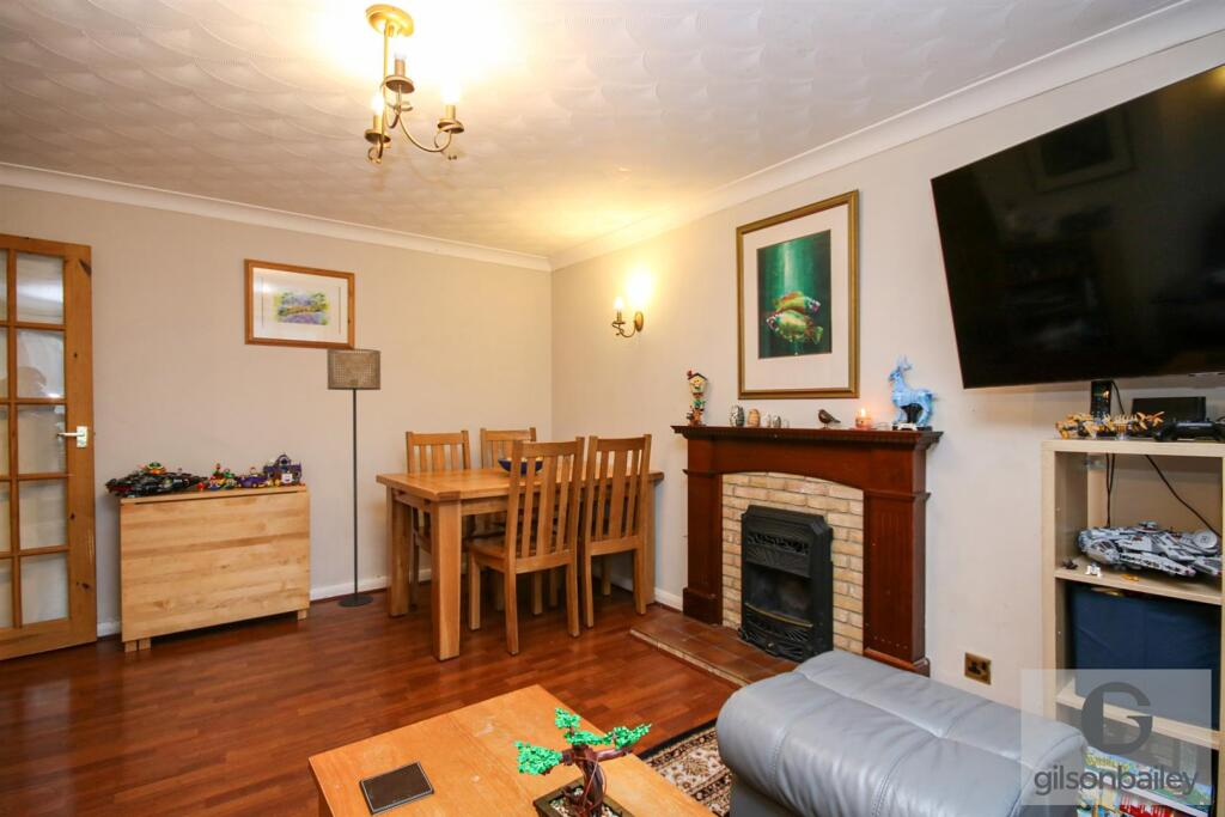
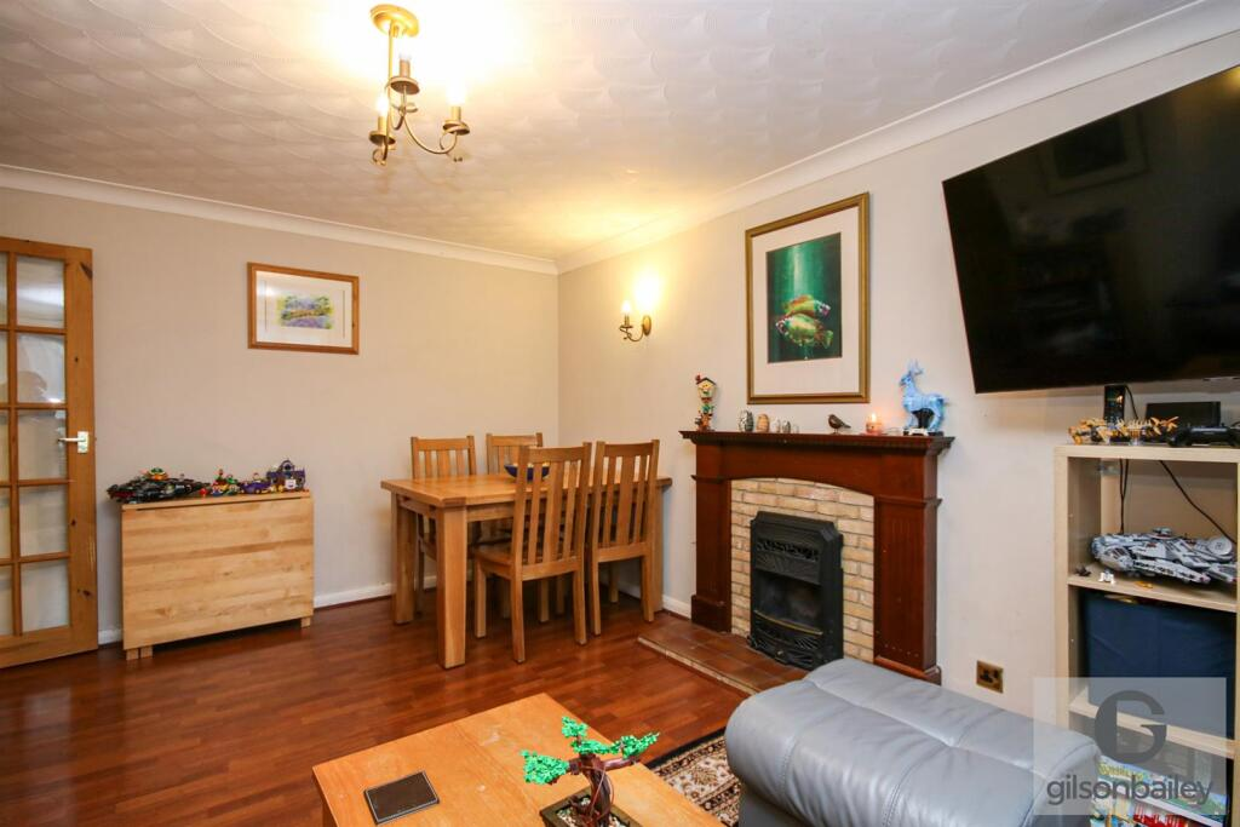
- floor lamp (354, 476)
